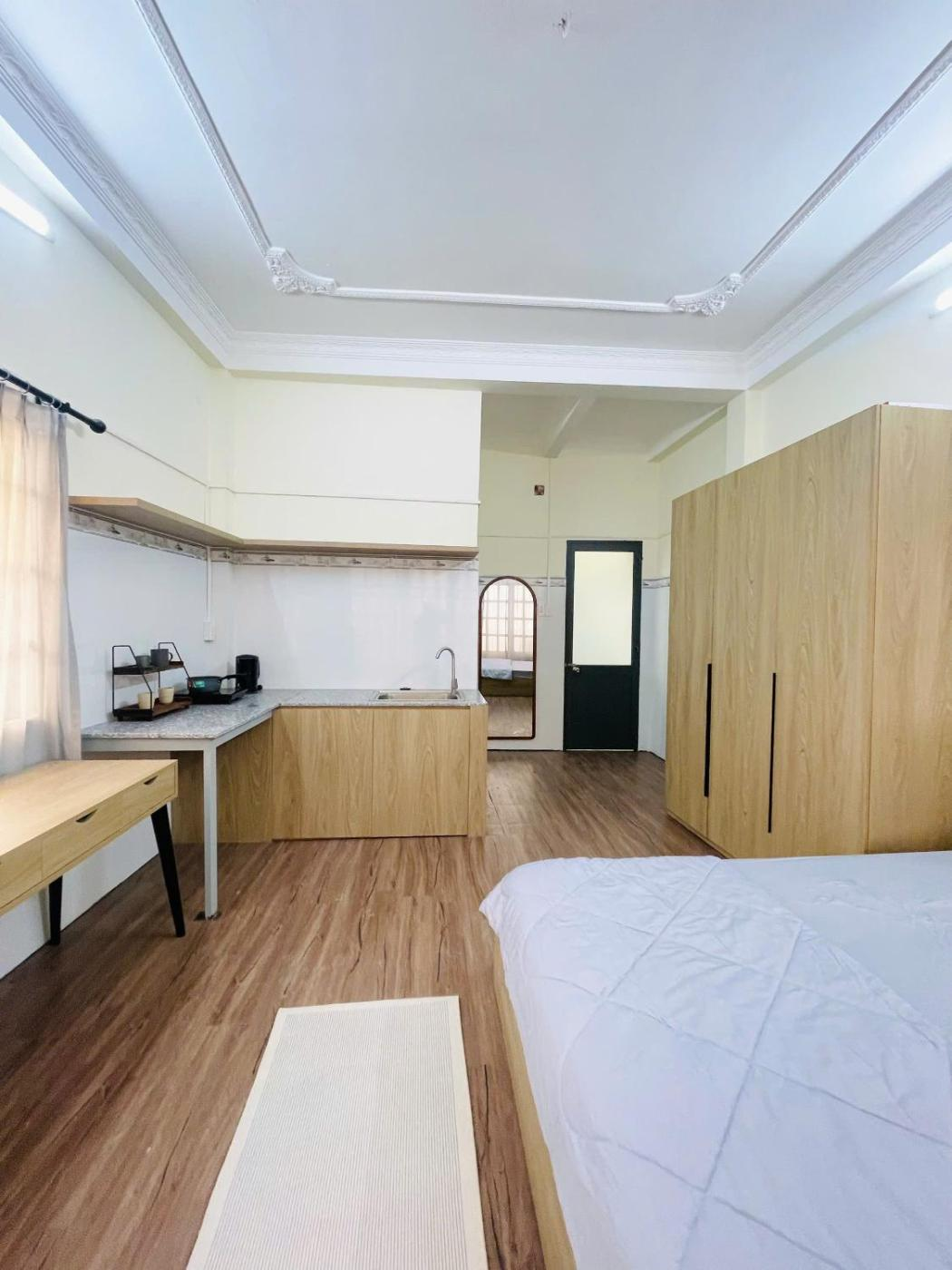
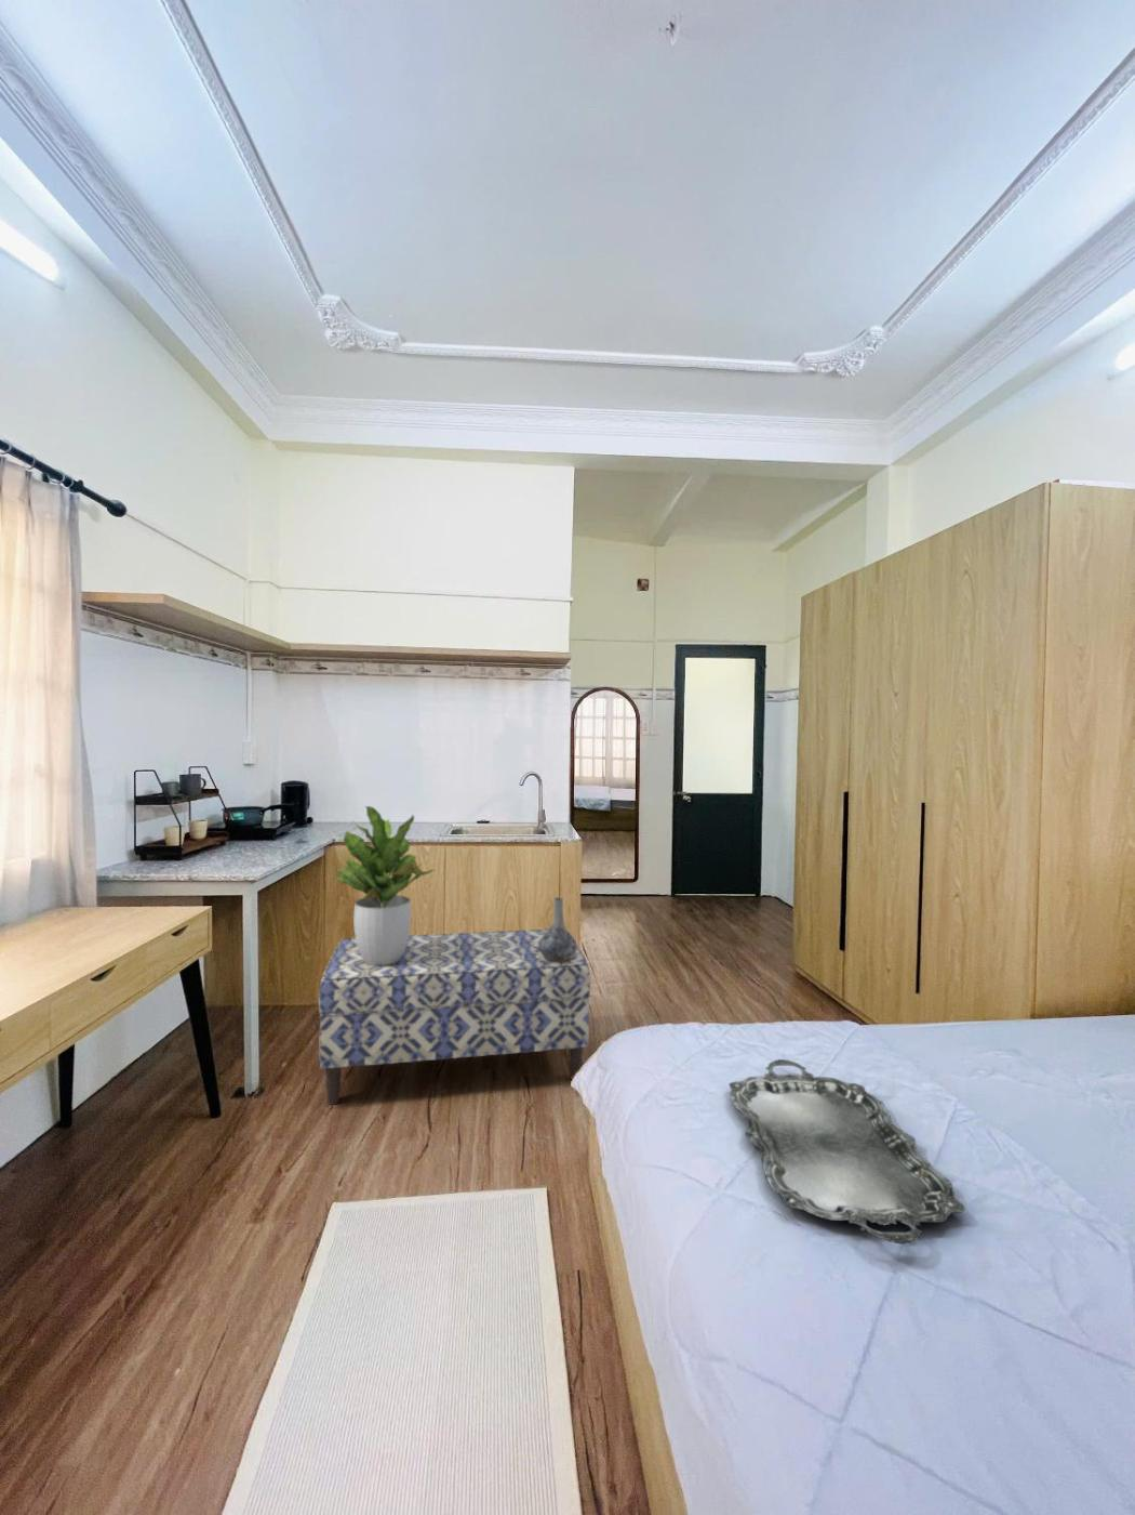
+ decorative vase (558, 927)
+ bench (458, 1008)
+ potted plant (386, 882)
+ serving tray (829, 1136)
